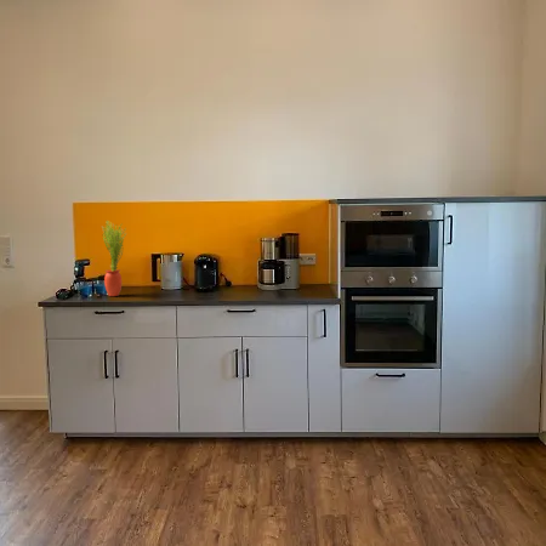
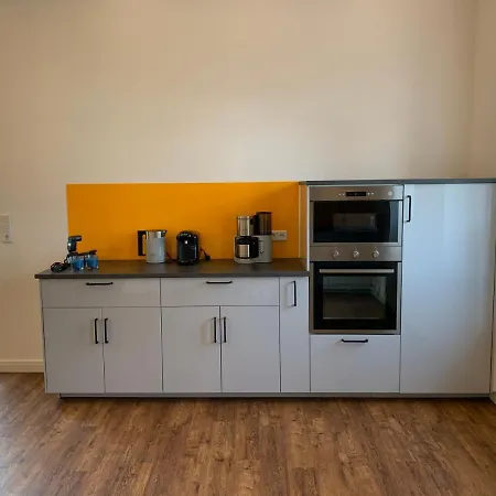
- potted plant (115, 258)
